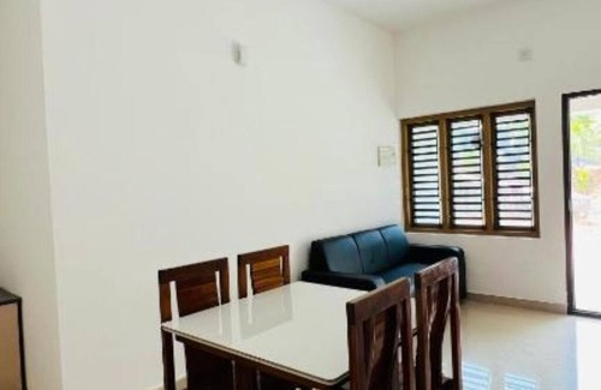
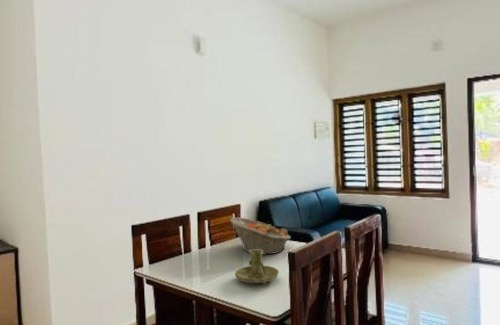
+ candle holder (257, 266)
+ fruit basket (259, 233)
